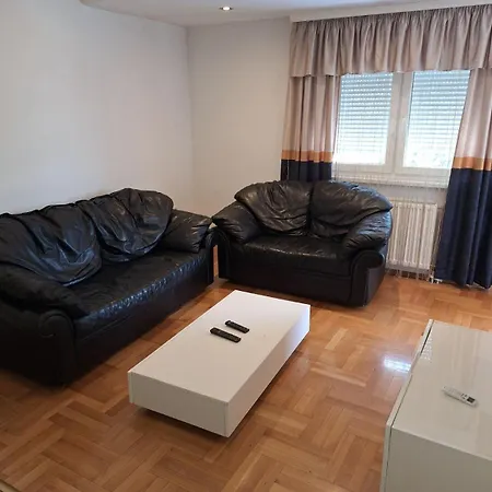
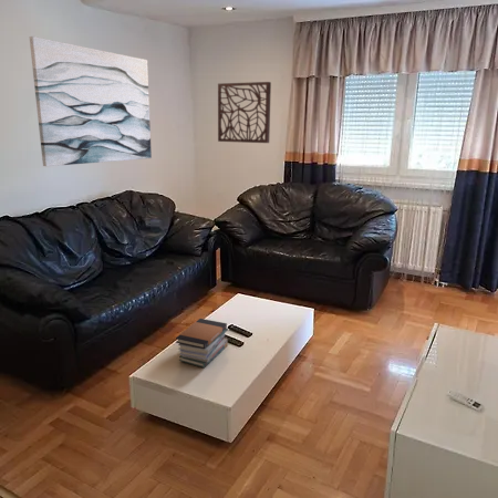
+ decorative wall panel (243, 112)
+ book stack (203, 342)
+ wall art (100, 107)
